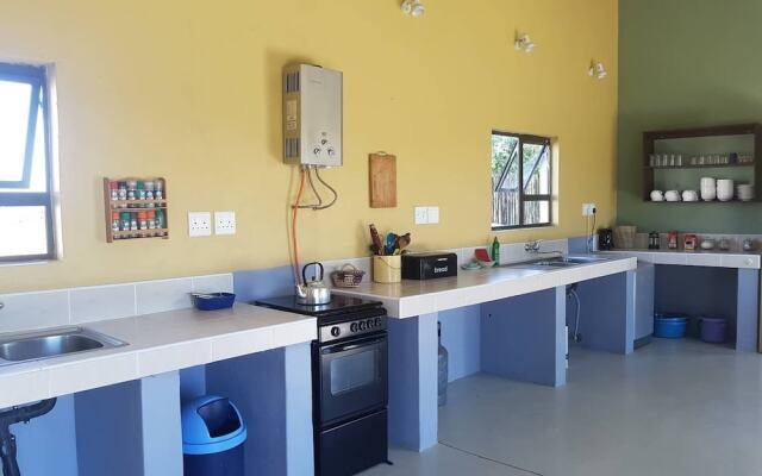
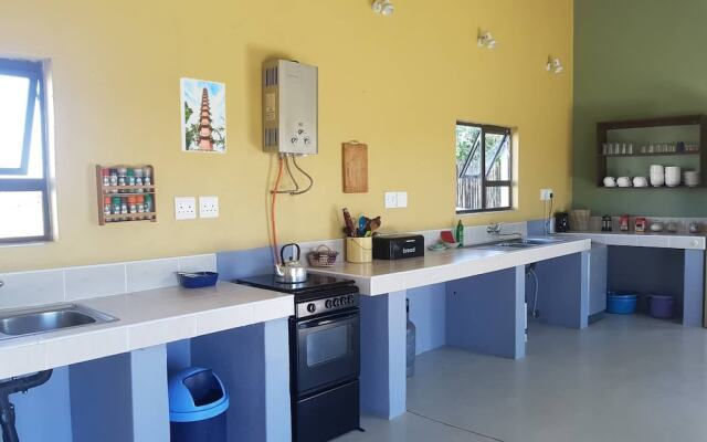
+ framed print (203, 116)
